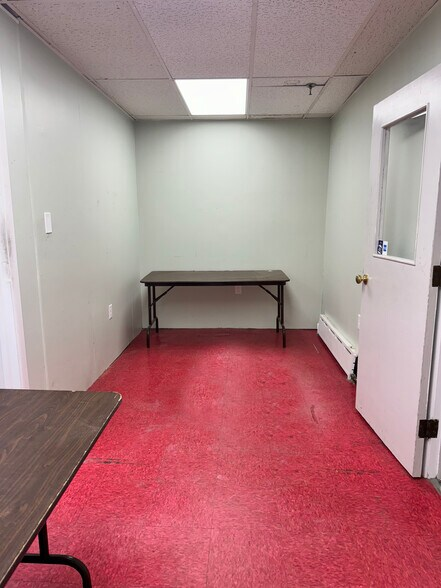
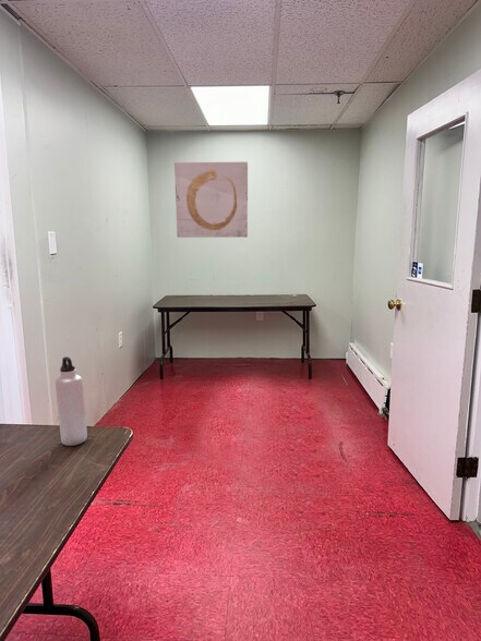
+ water bottle (70, 399)
+ wall art (212, 201)
